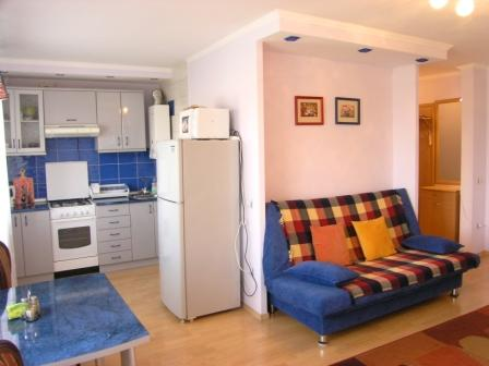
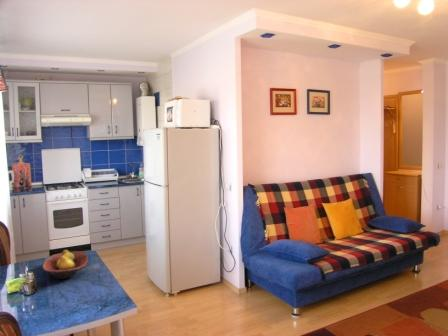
+ fruit bowl (66, 261)
